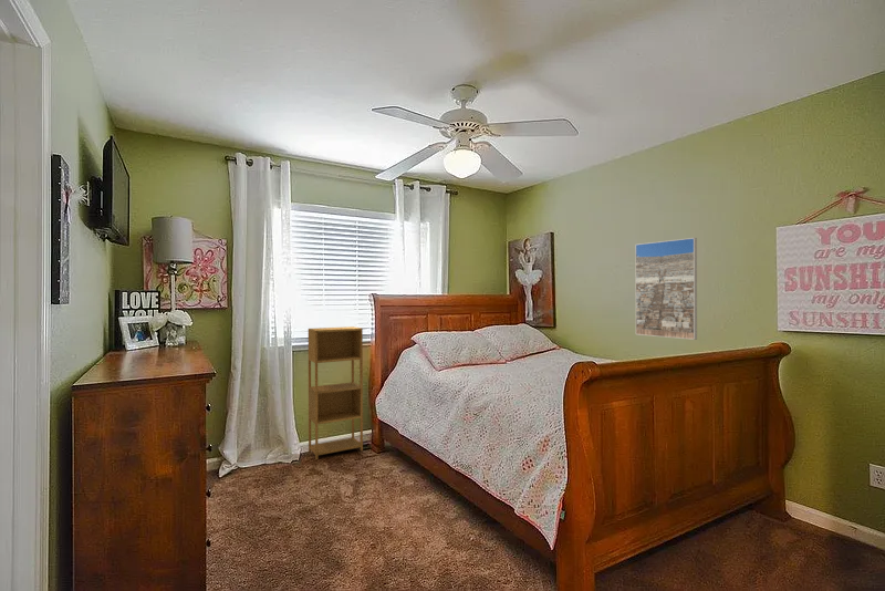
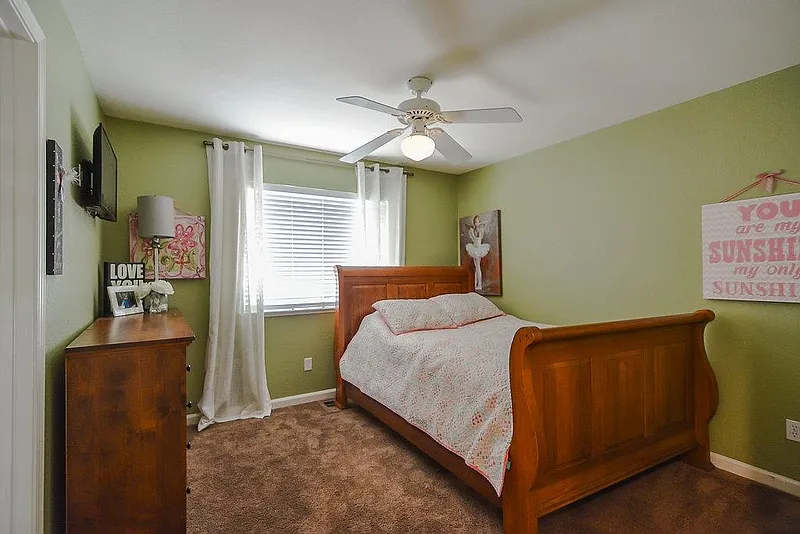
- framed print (664, 289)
- shelving unit (335, 390)
